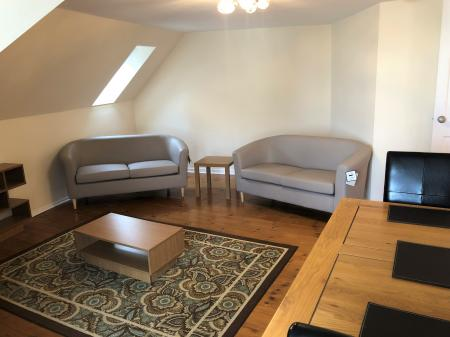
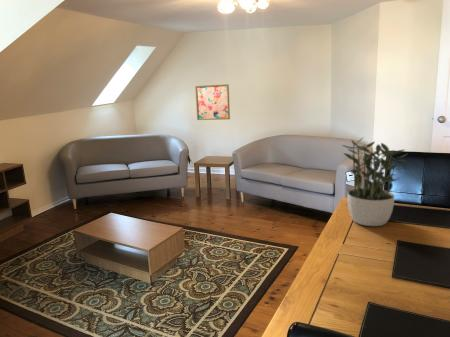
+ potted plant (371, 179)
+ wall art (212, 102)
